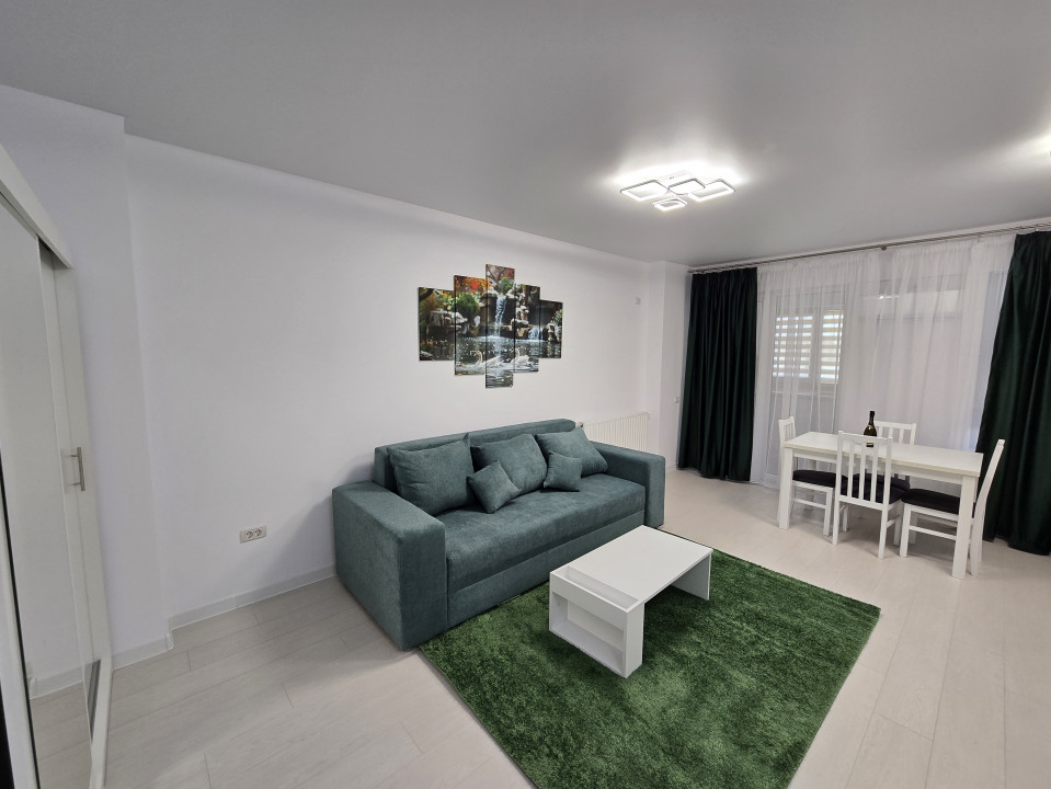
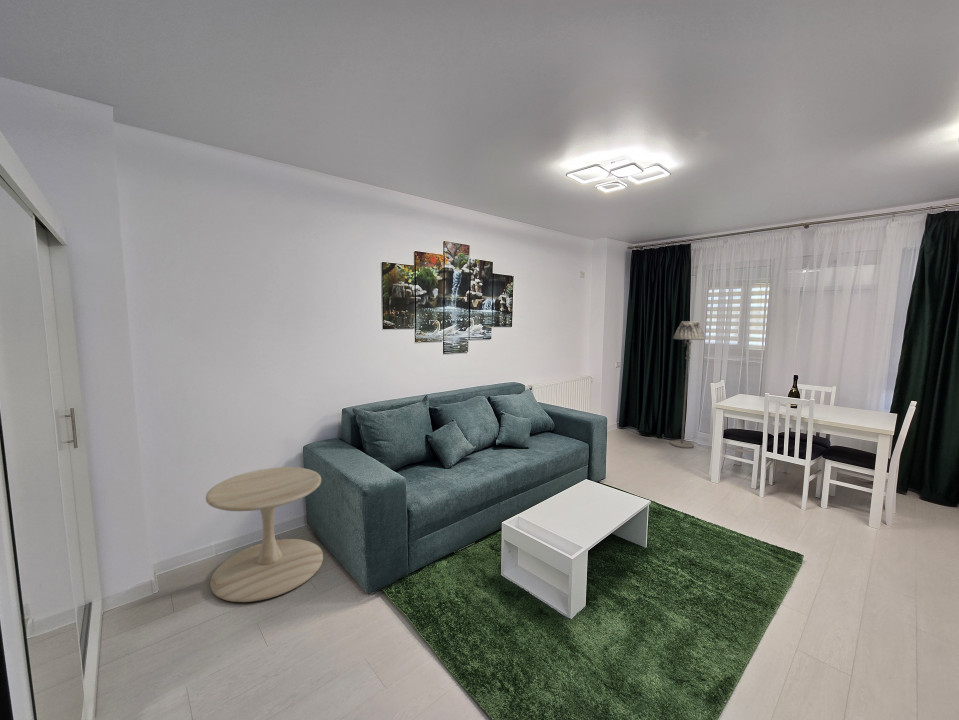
+ floor lamp (685, 383)
+ side table (268, 526)
